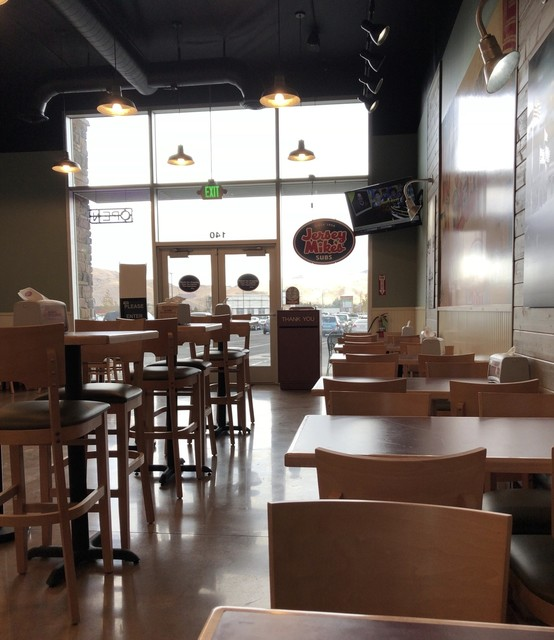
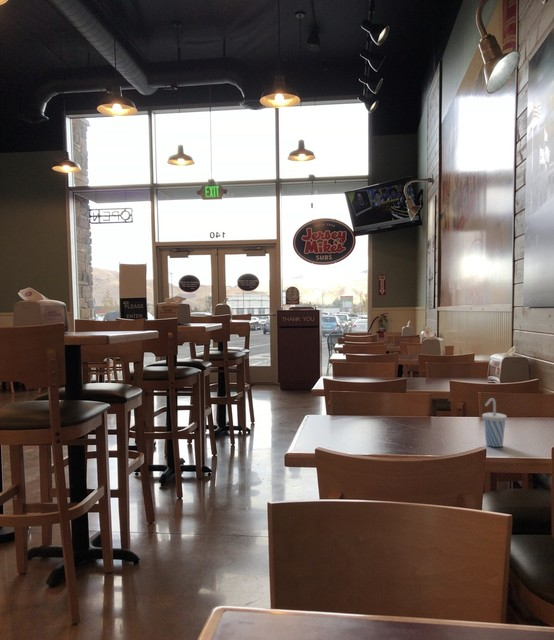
+ cup (493, 421)
